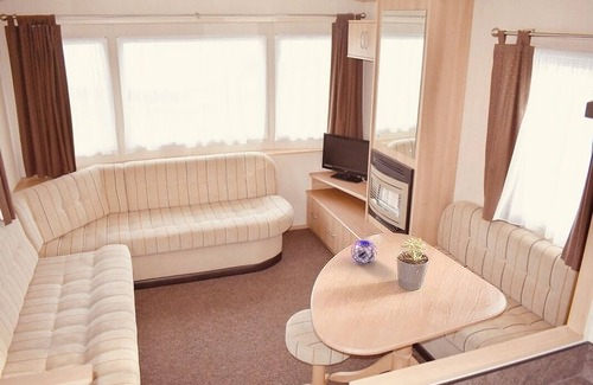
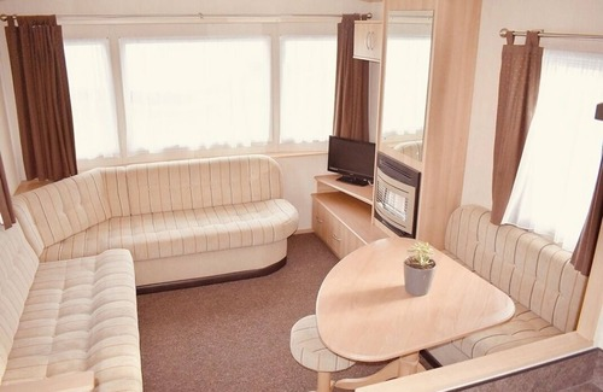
- decorative orb (363, 251)
